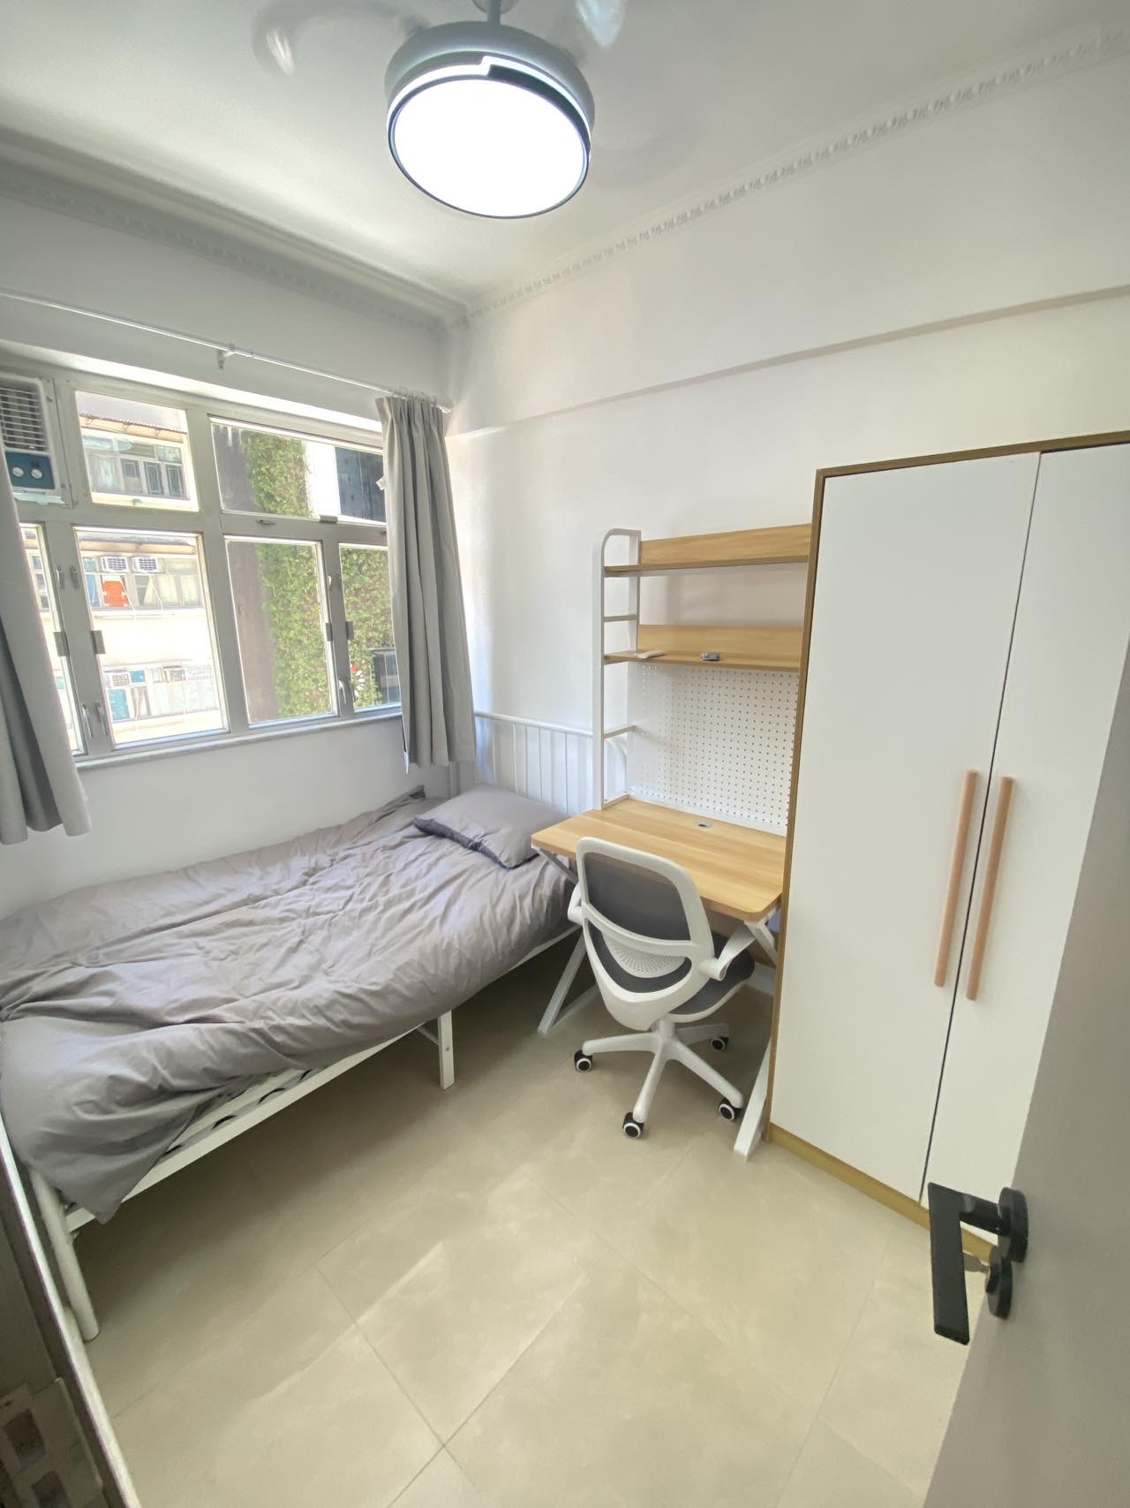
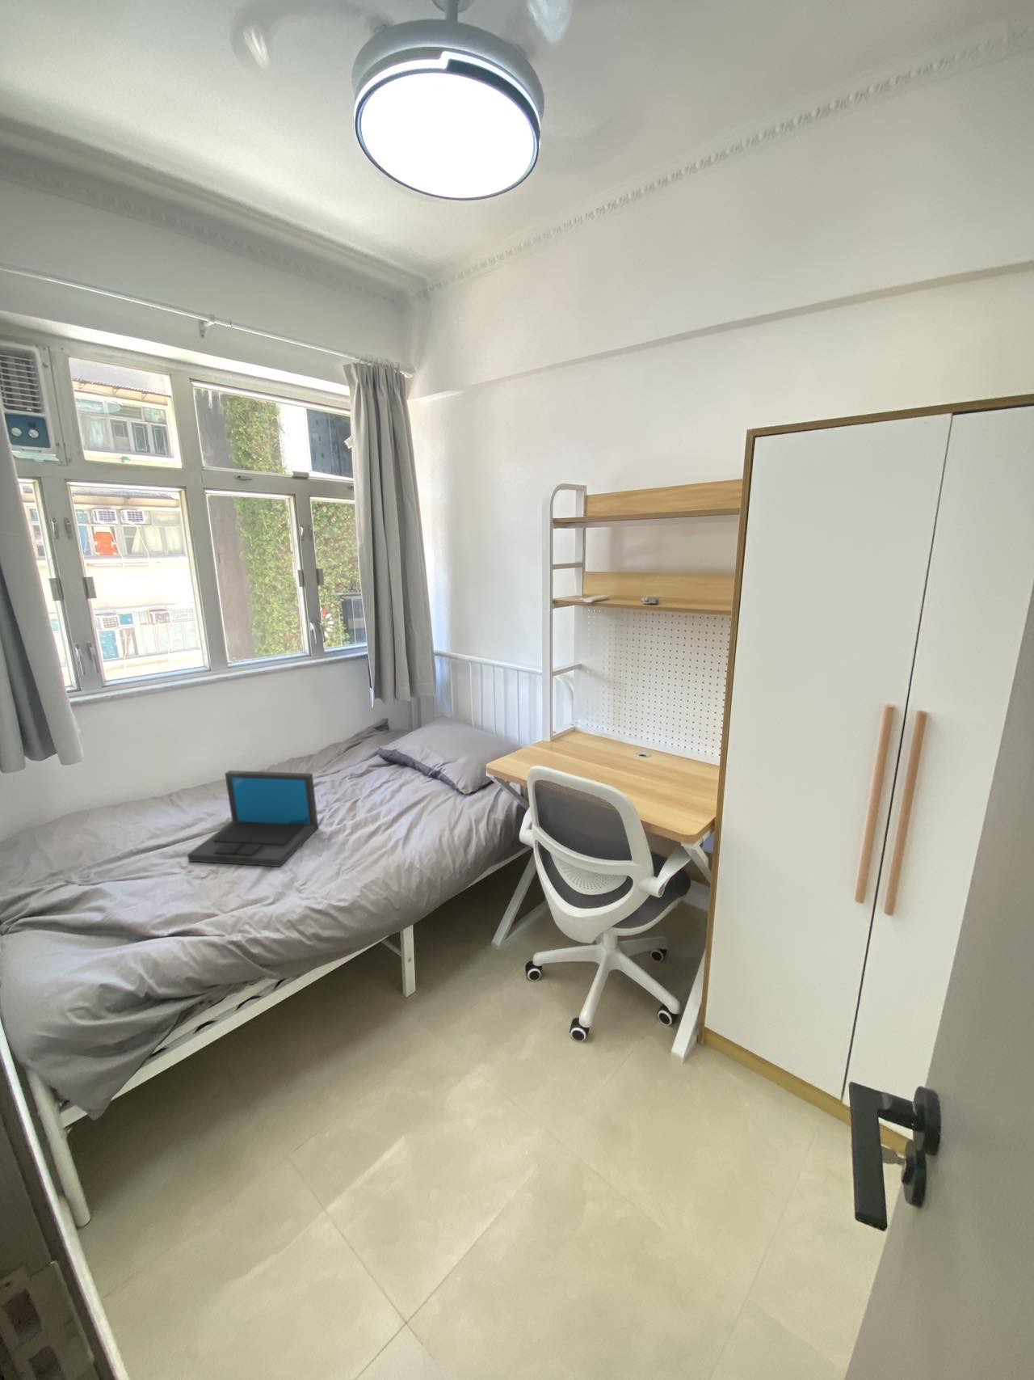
+ laptop (253, 815)
